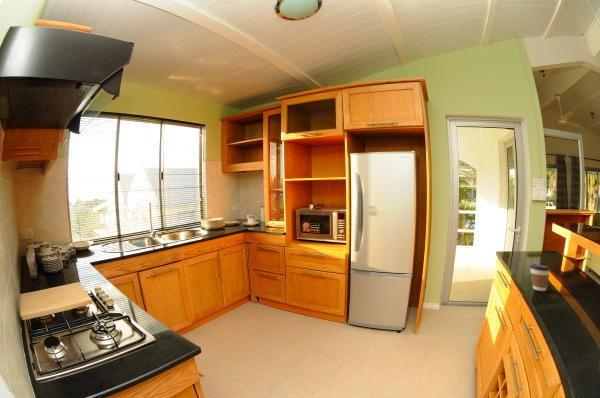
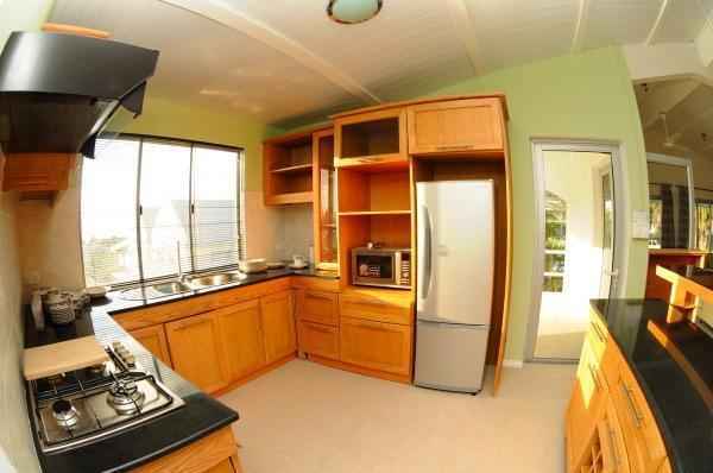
- coffee cup (539, 277)
